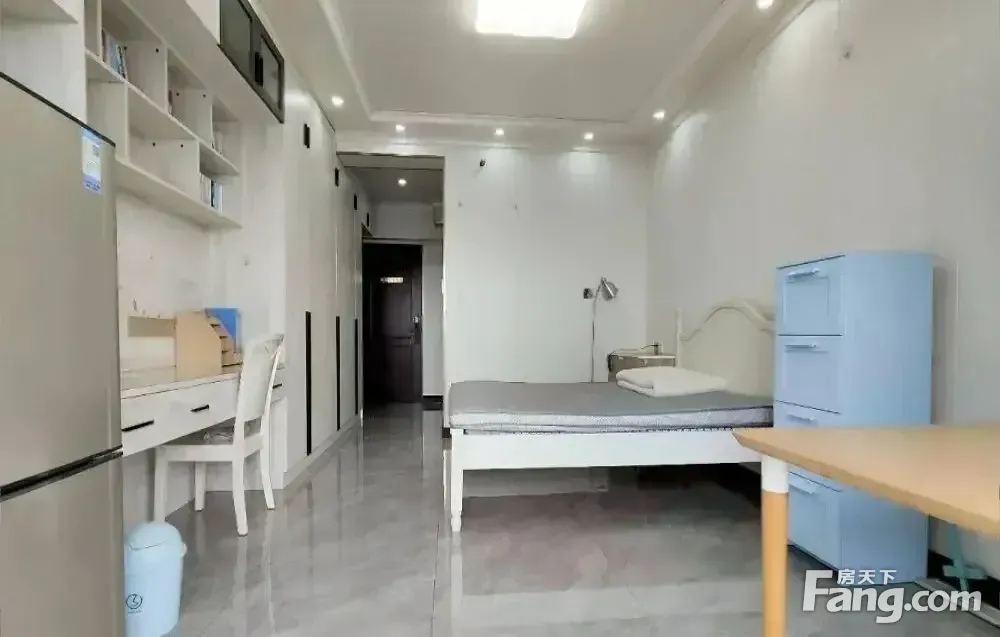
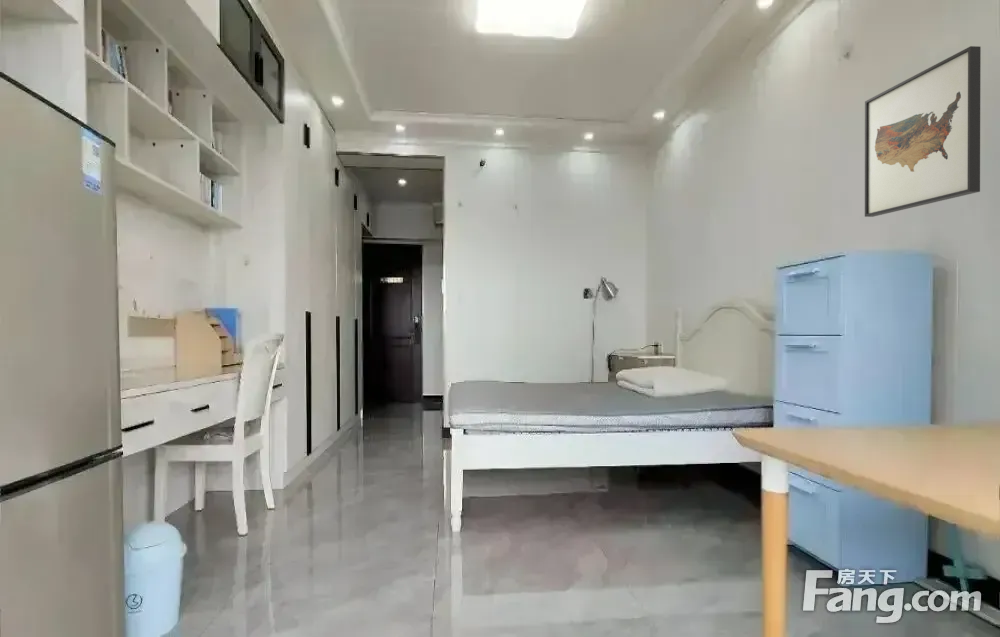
+ wall art (915, 141)
